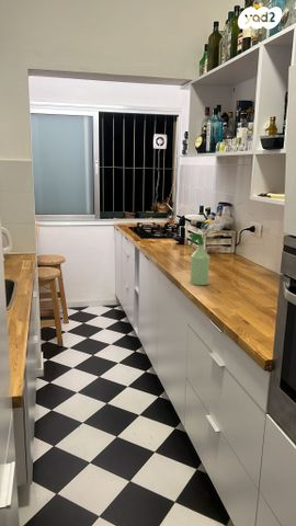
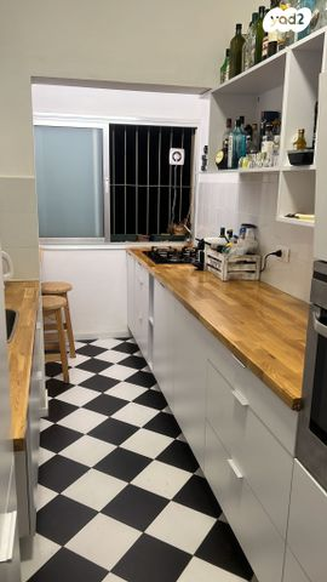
- spray bottle (200, 259)
